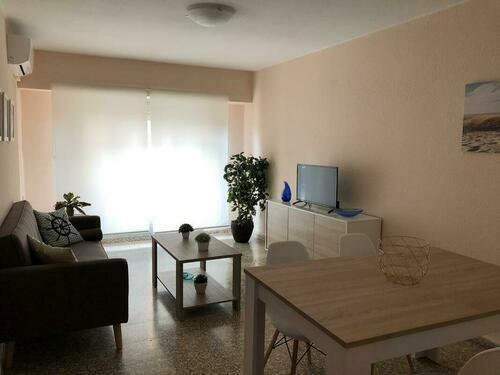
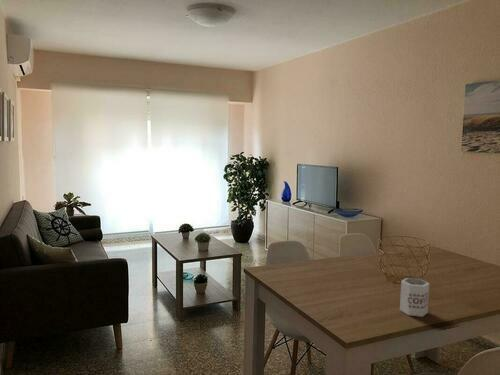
+ mug (413, 296)
